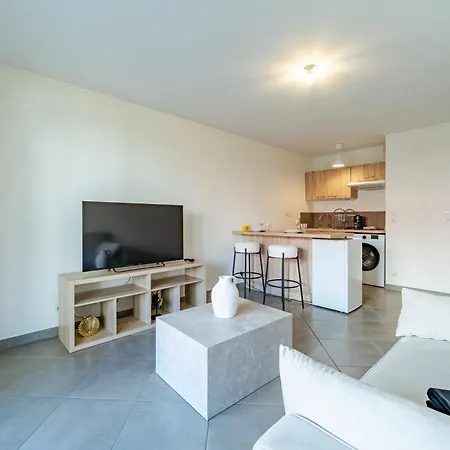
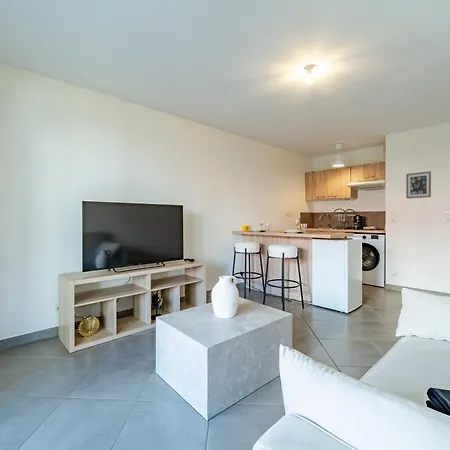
+ wall art (418, 185)
